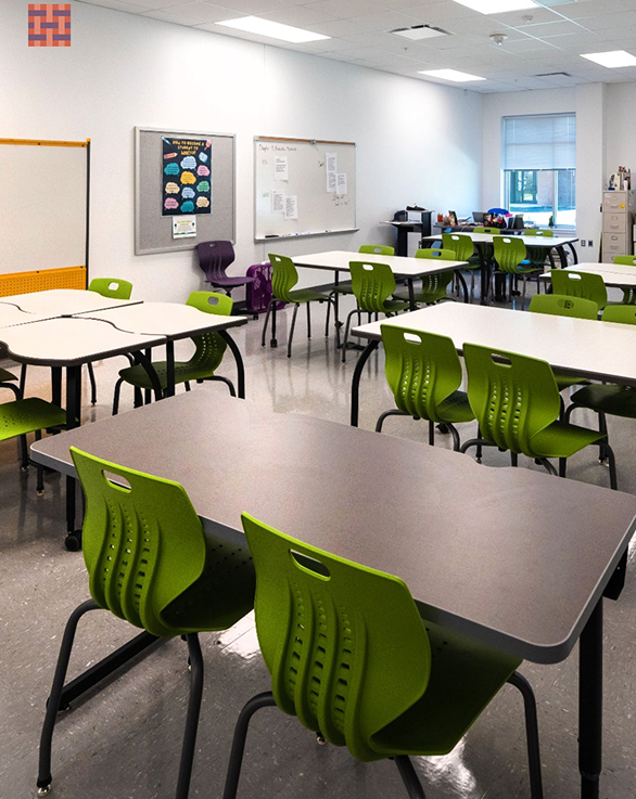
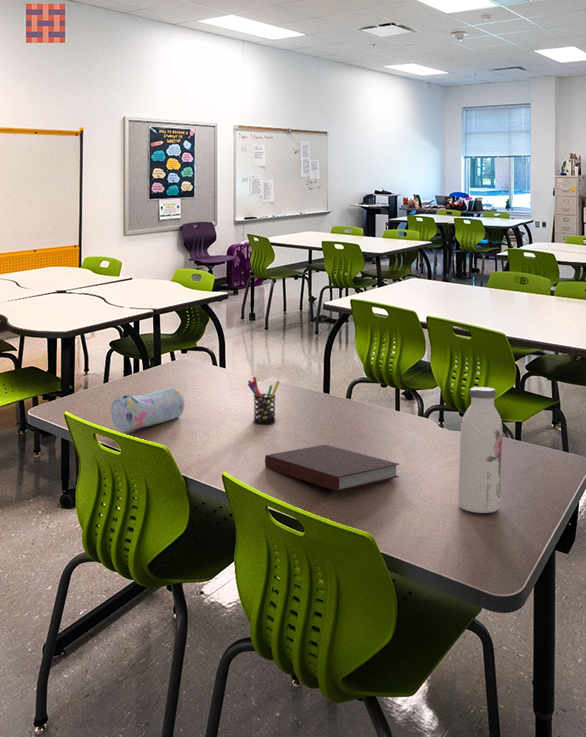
+ water bottle (480, 448)
+ pencil case (148, 407)
+ notebook (330, 465)
+ pen holder (264, 399)
